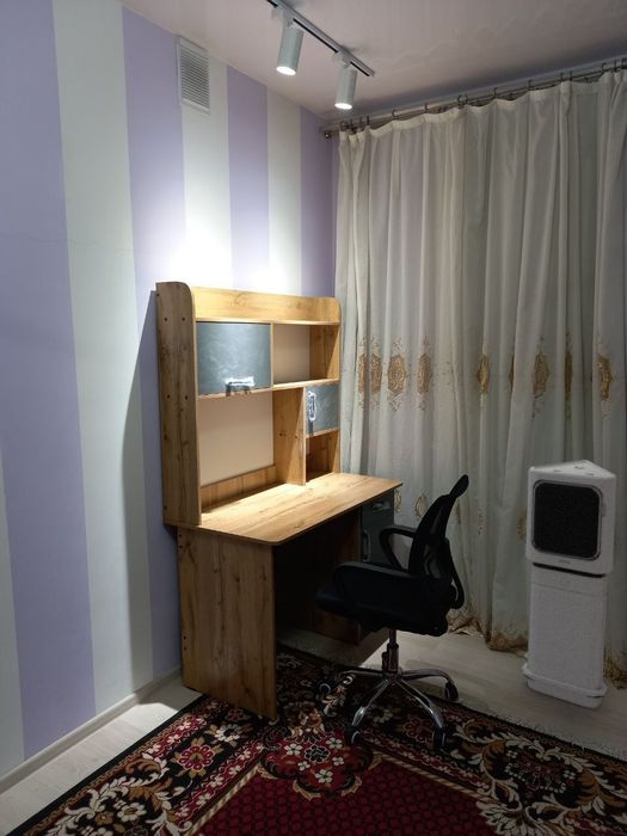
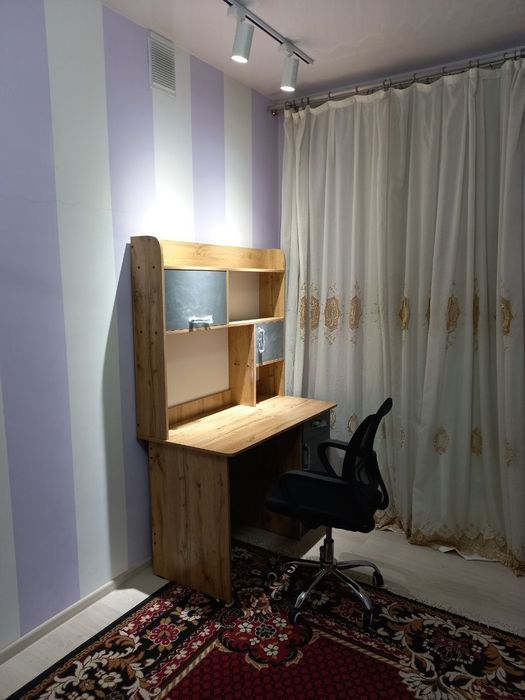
- air purifier (572, 577)
